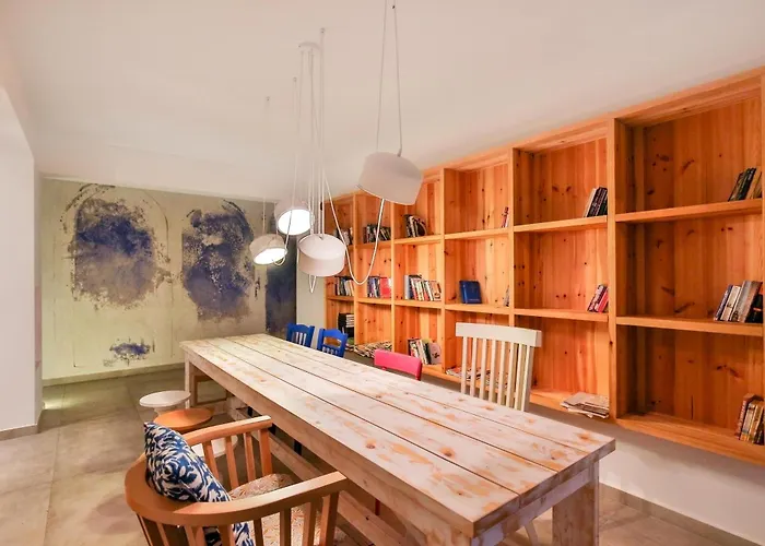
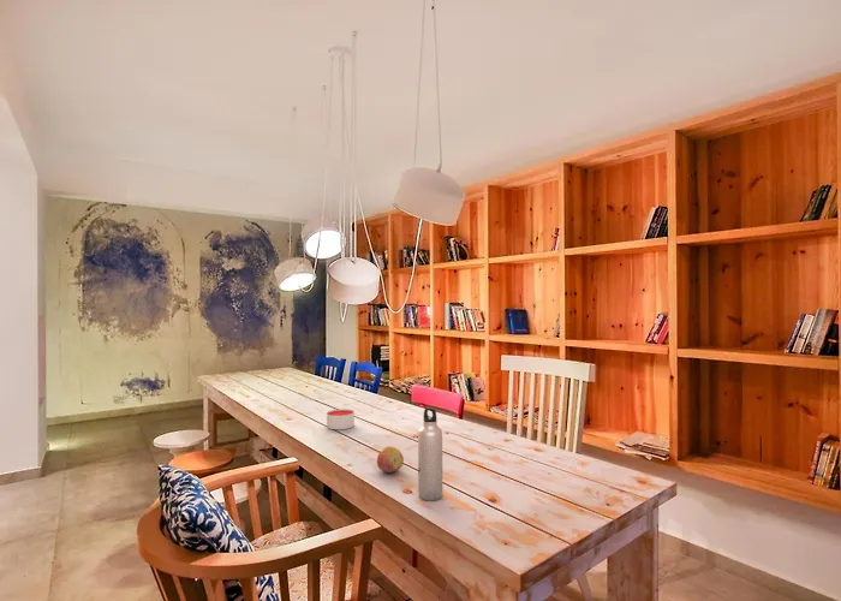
+ fruit (389, 458)
+ candle (340, 418)
+ water bottle (430, 451)
